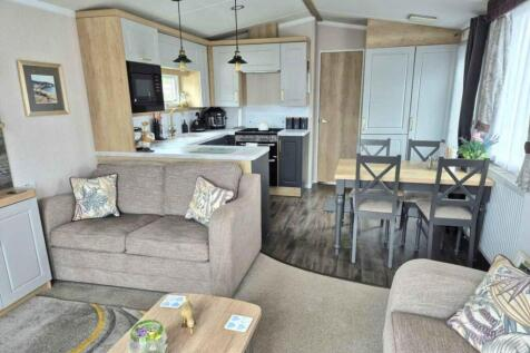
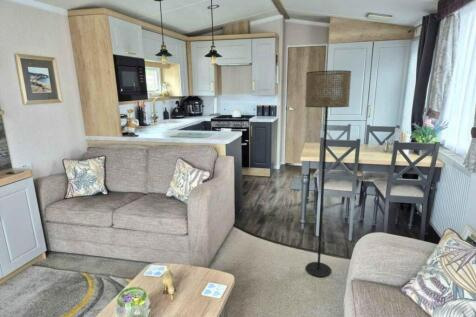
+ floor lamp (323, 178)
